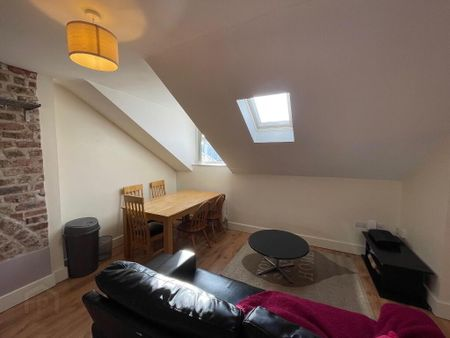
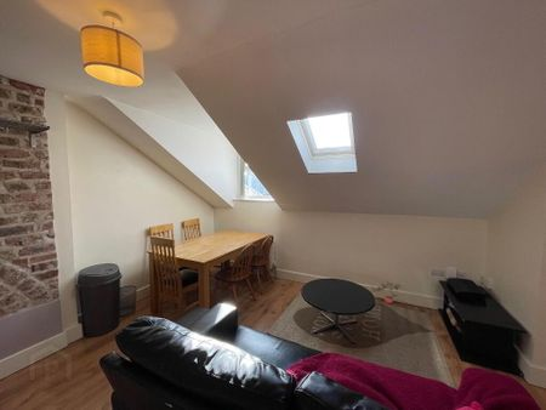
+ potted plant (385, 287)
